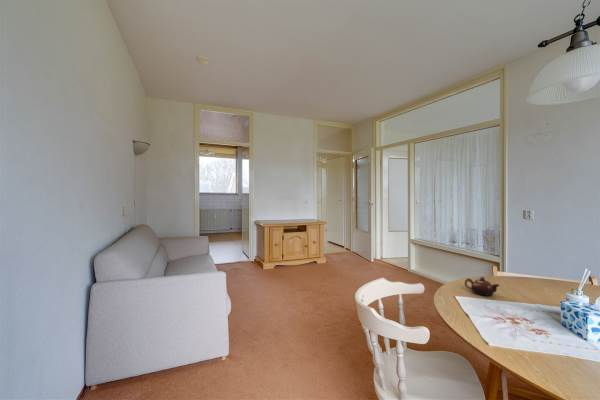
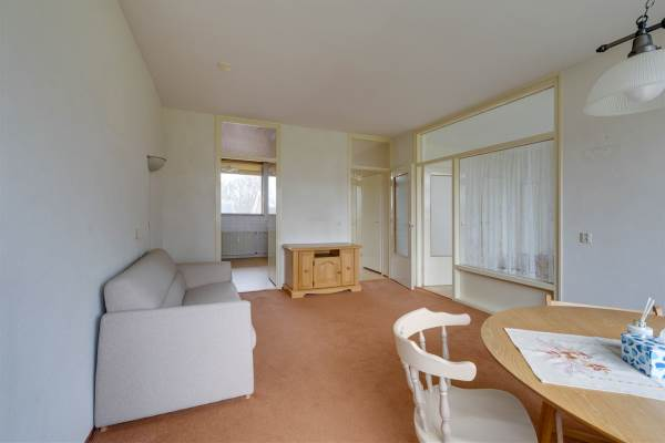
- teapot (481, 284)
